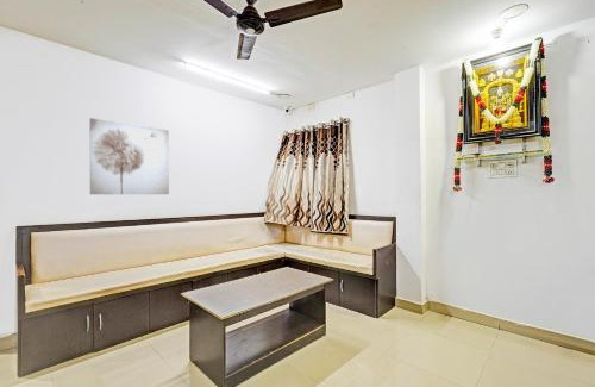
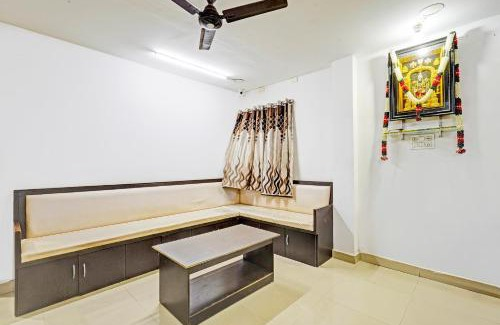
- wall art (132, 160)
